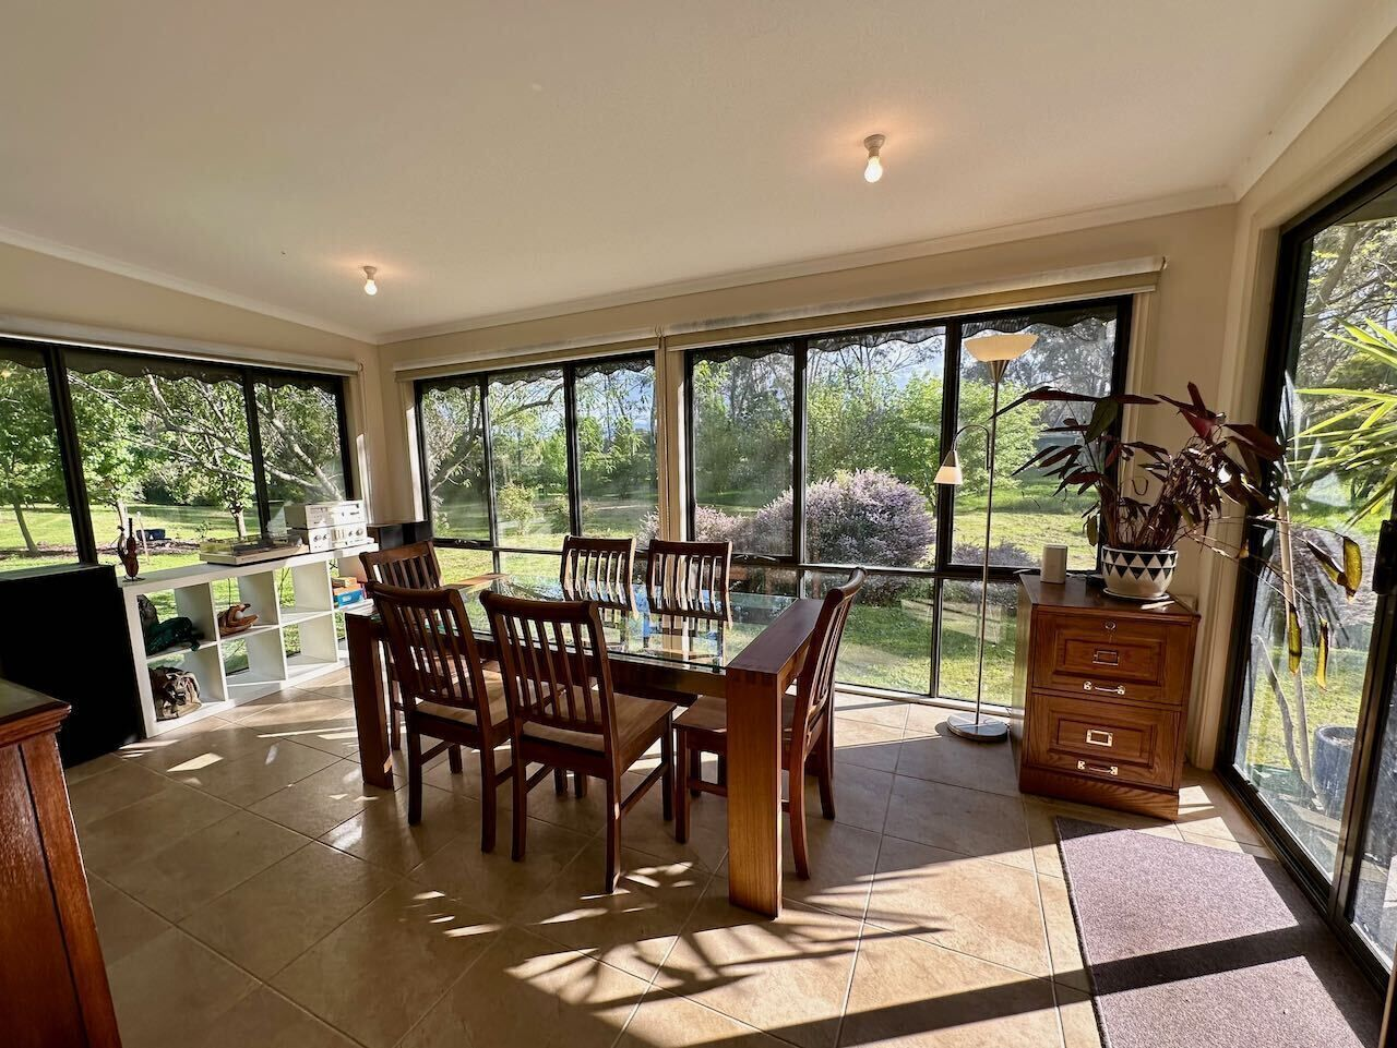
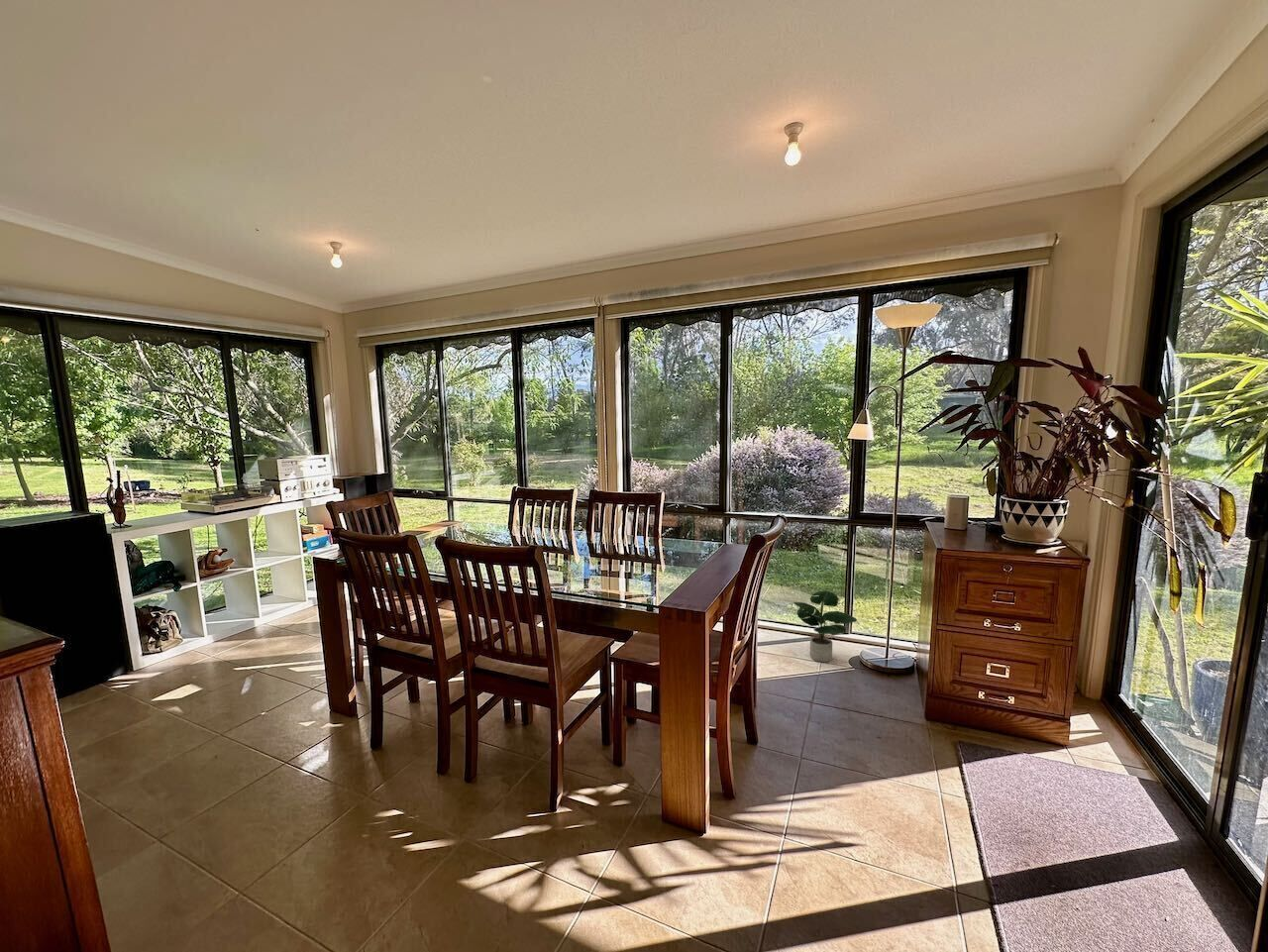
+ potted plant (824, 628)
